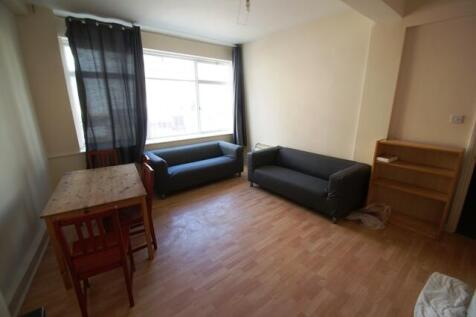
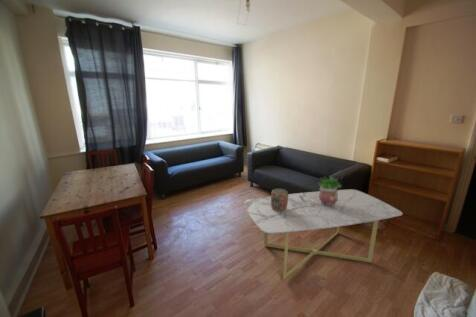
+ potted plant (327, 189)
+ decorative container (279, 199)
+ coffee table (316, 228)
